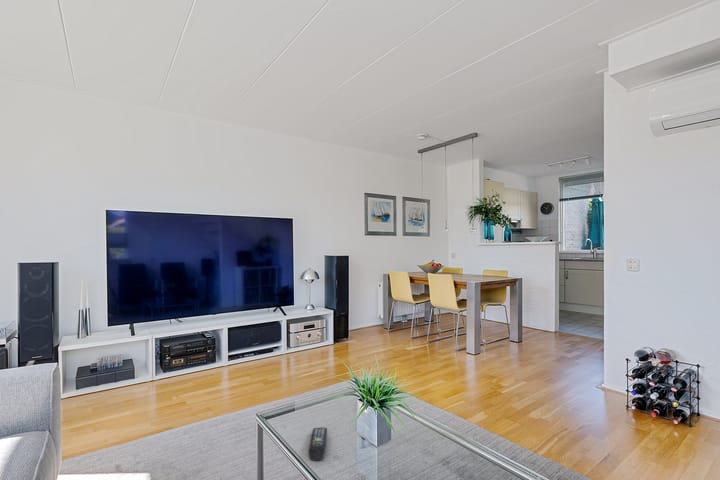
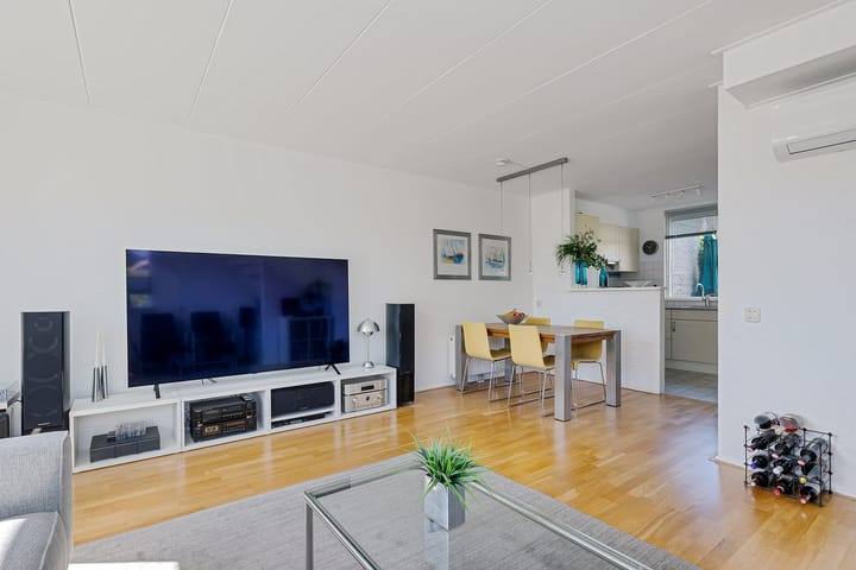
- remote control (318, 441)
